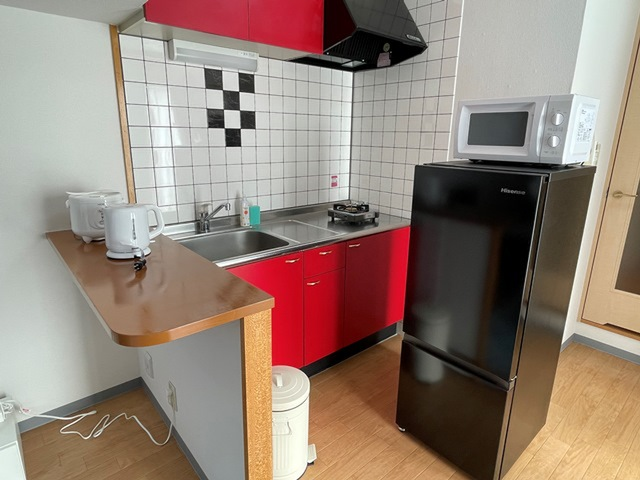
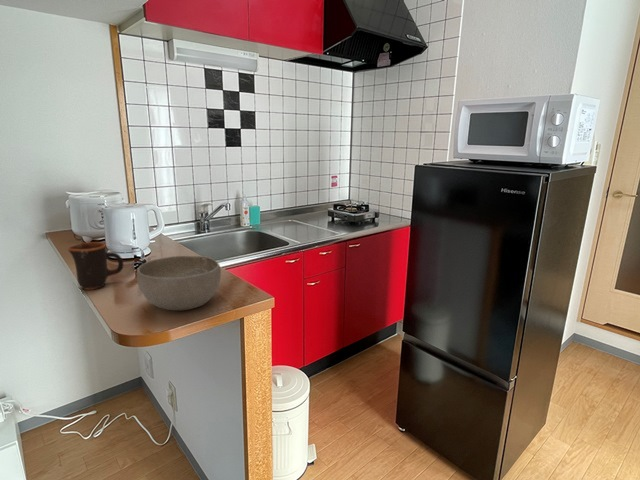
+ bowl (181, 284)
+ mug (97, 264)
